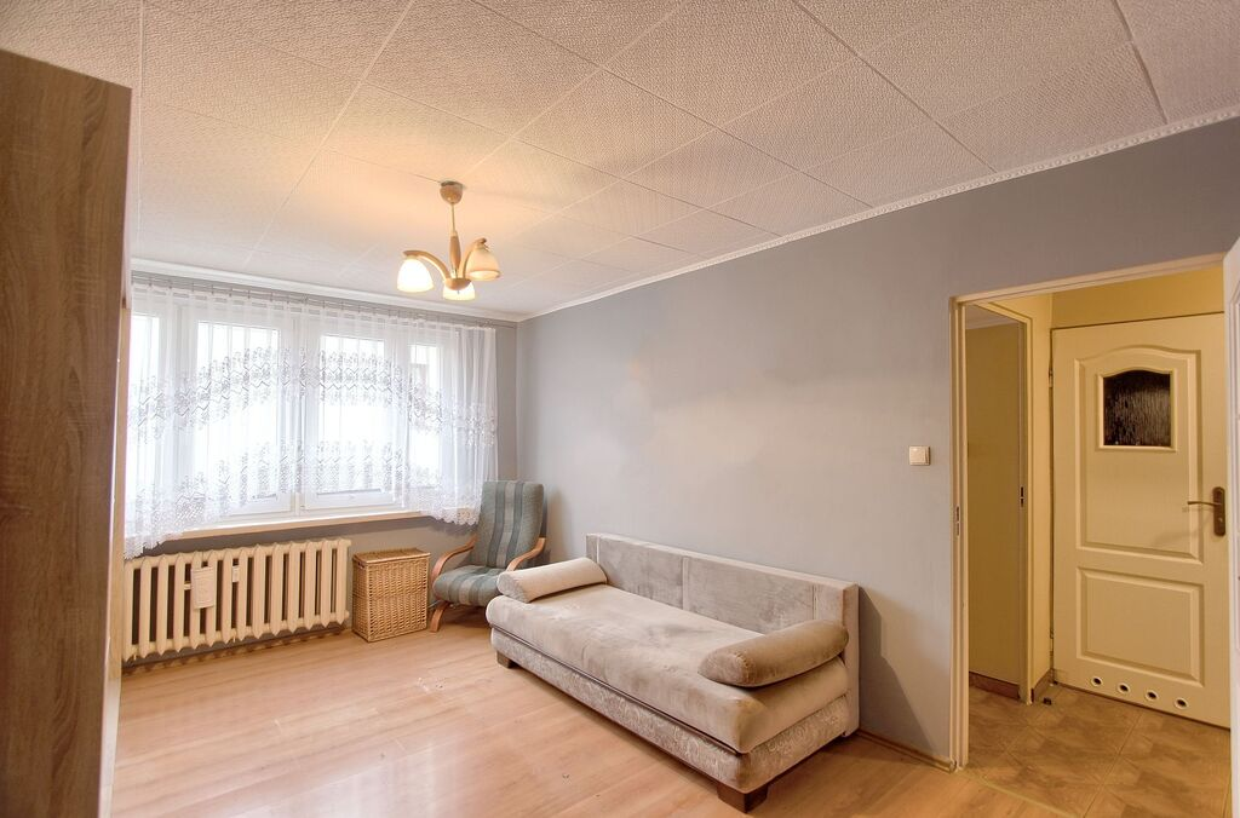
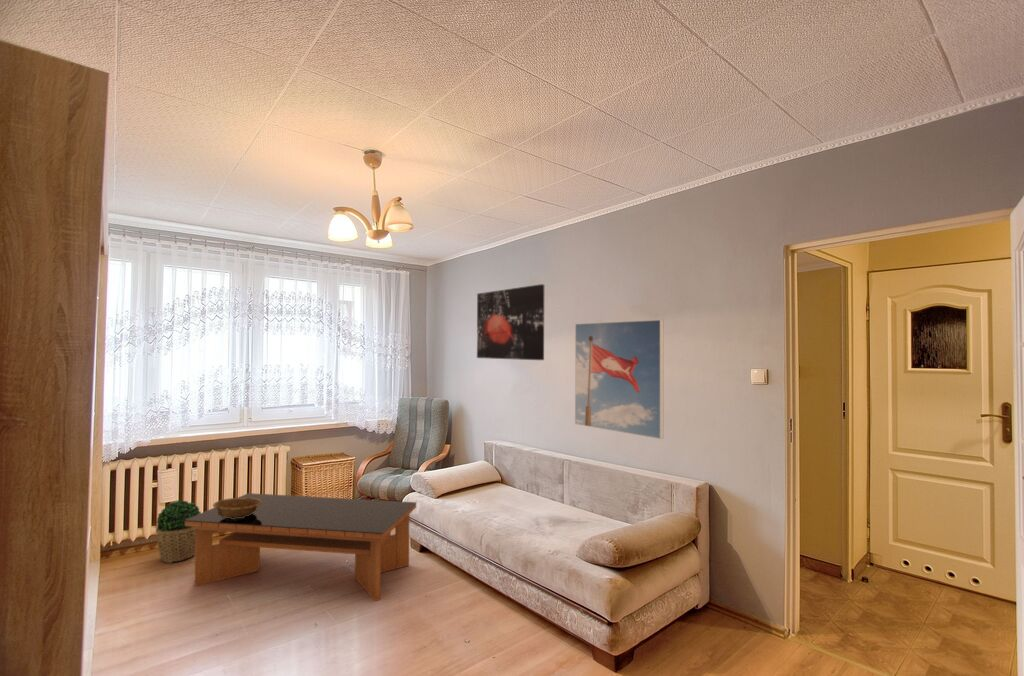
+ potted plant (178, 529)
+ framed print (615, 376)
+ wall art (507, 324)
+ decorative bowl (237, 508)
+ coffee table (306, 542)
